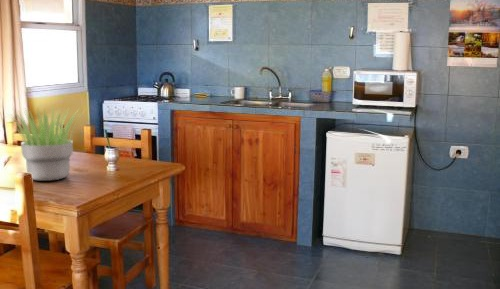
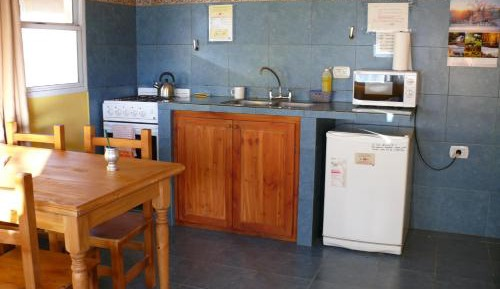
- potted plant (47, 143)
